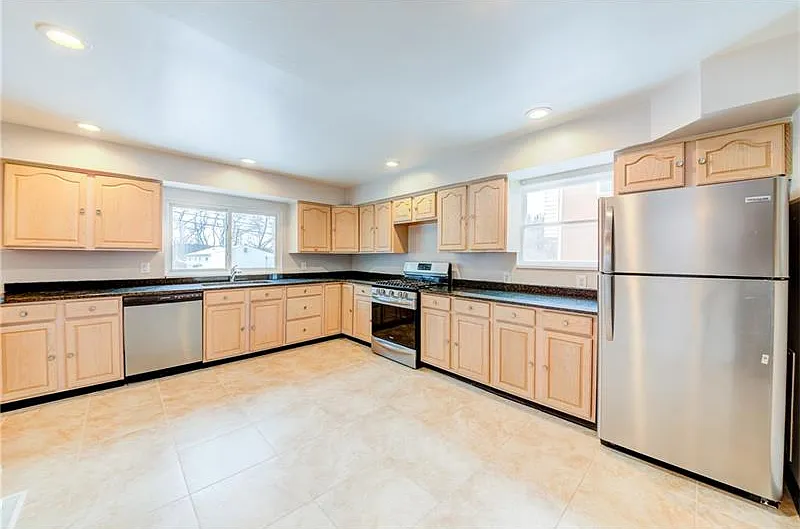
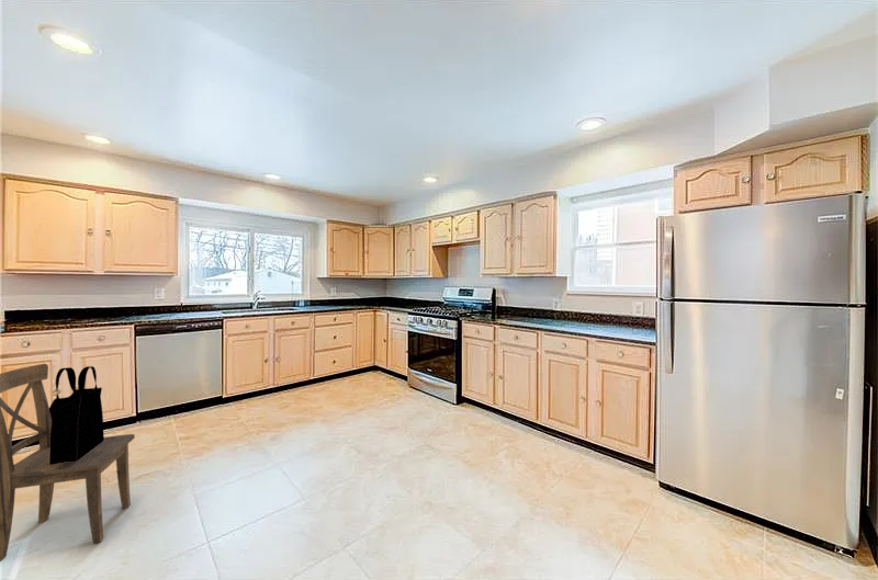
+ tote bag (78, 409)
+ dining chair (65, 462)
